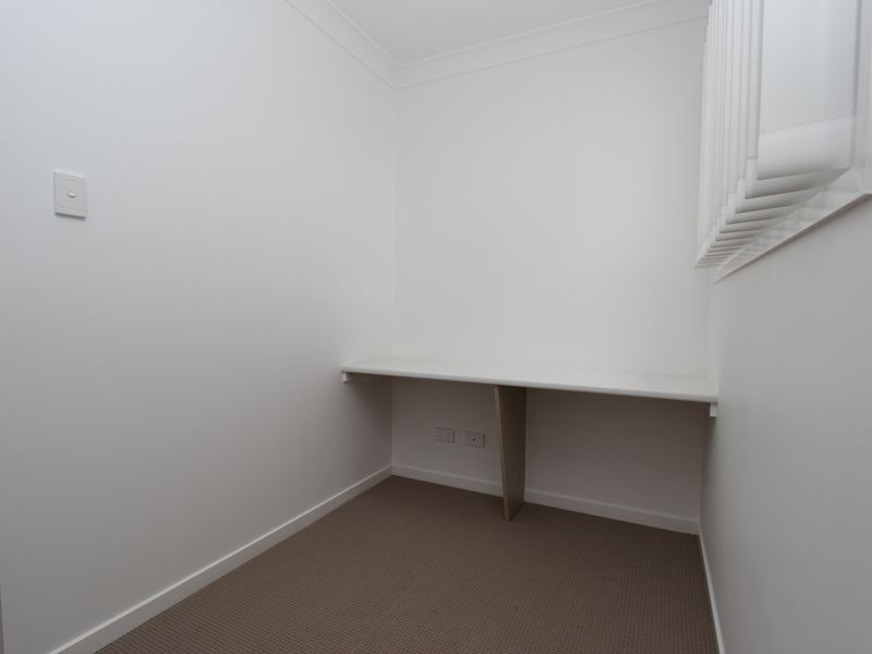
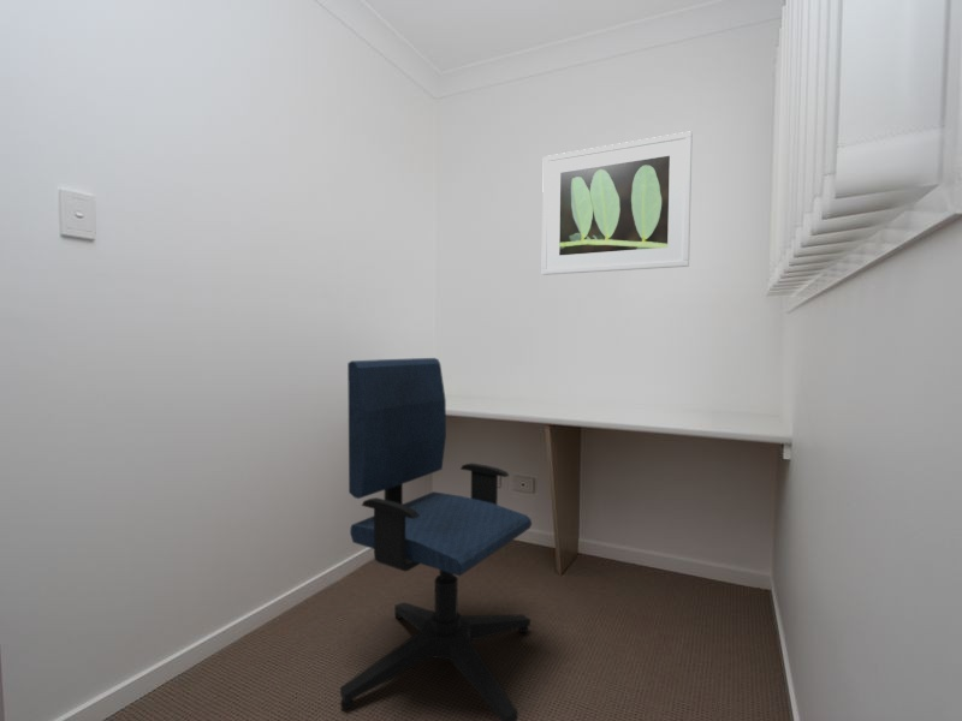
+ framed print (611, 208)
+ office chair (445, 514)
